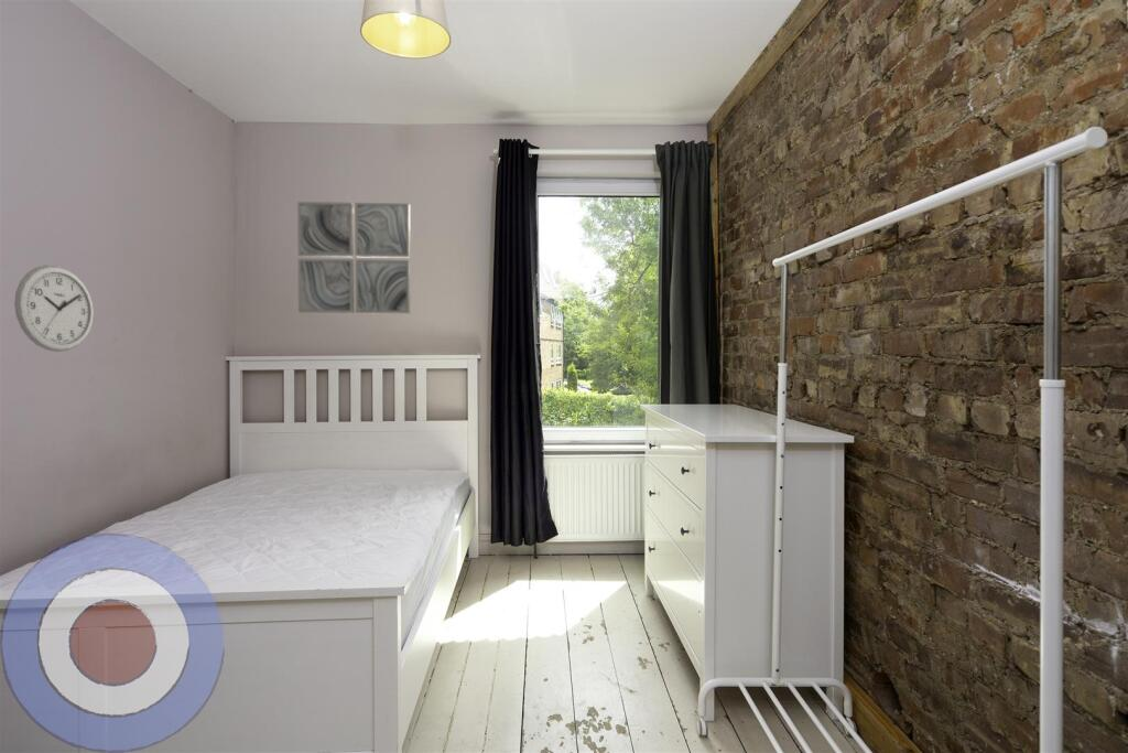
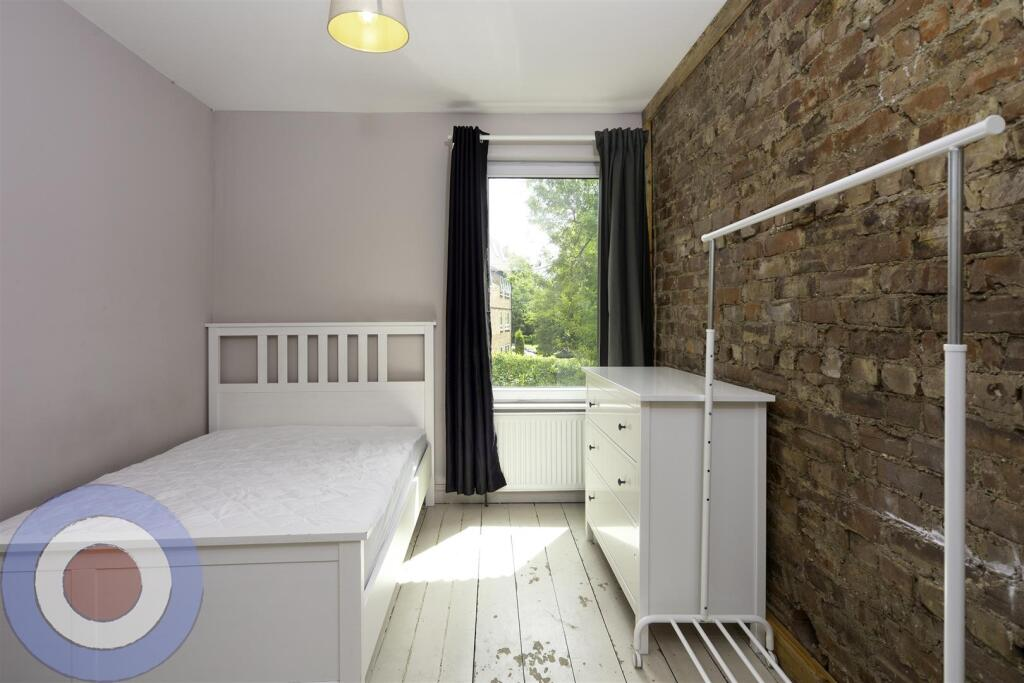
- wall clock (58, 309)
- wall art (356, 259)
